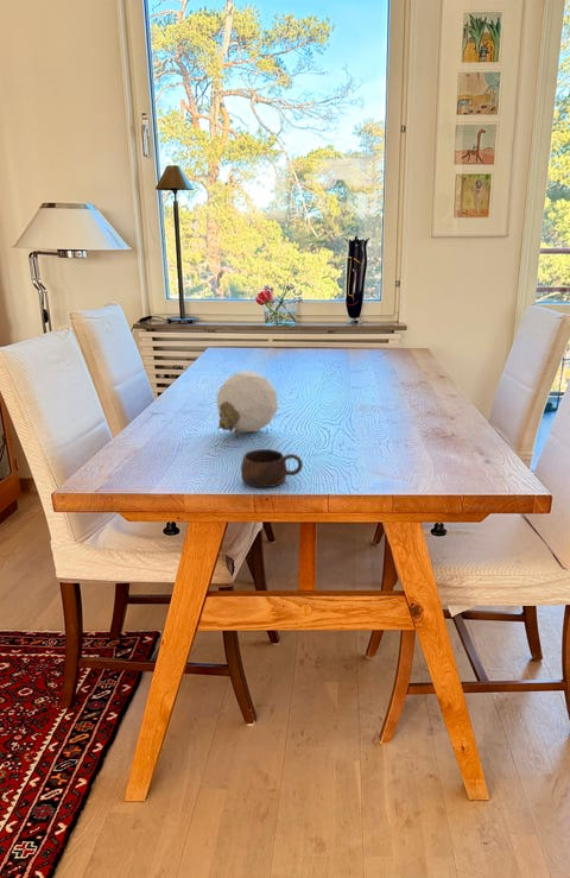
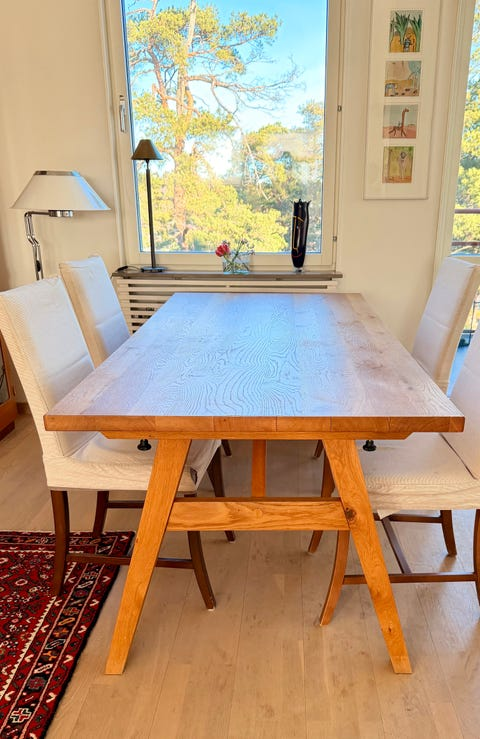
- cup (271, 468)
- decorative egg (246, 403)
